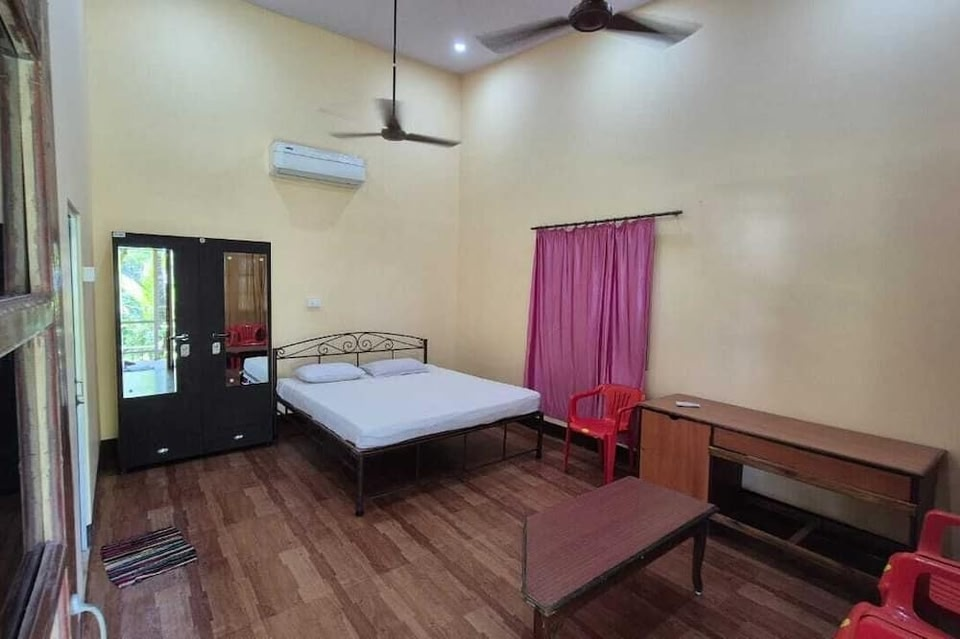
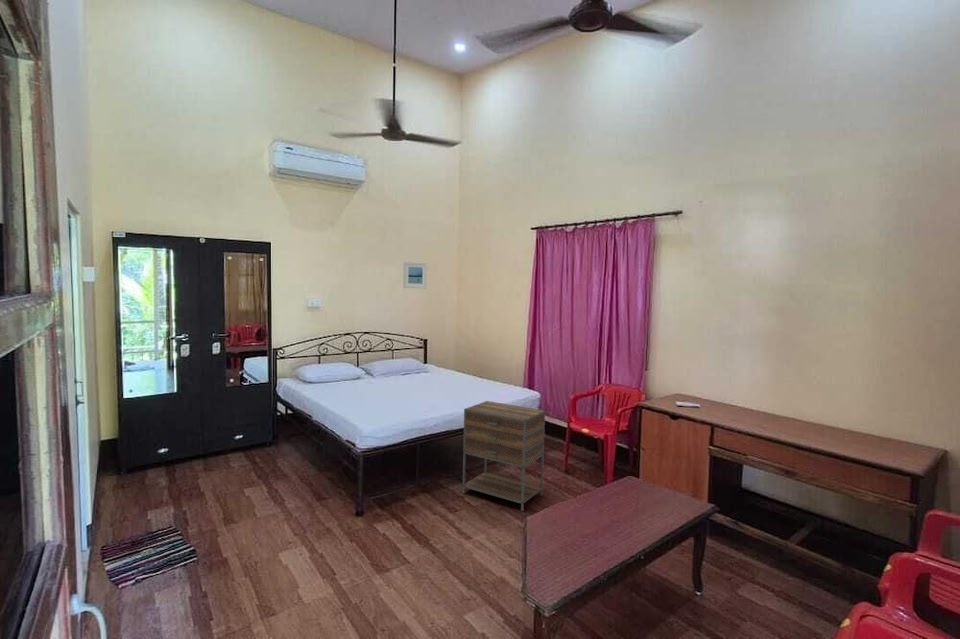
+ nightstand (502, 452)
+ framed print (415, 275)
